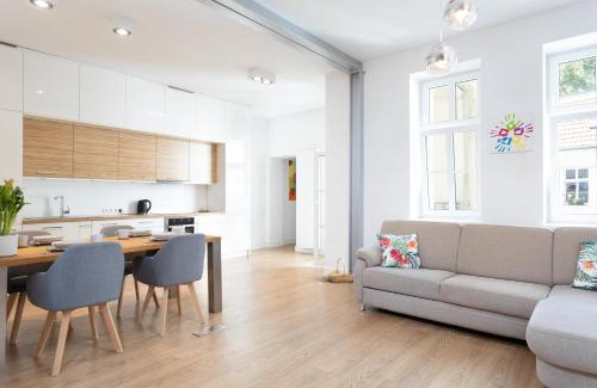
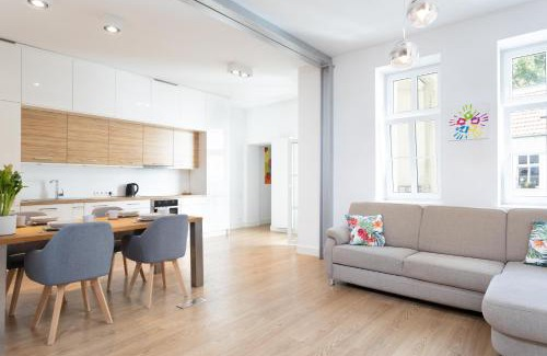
- basket (338, 270)
